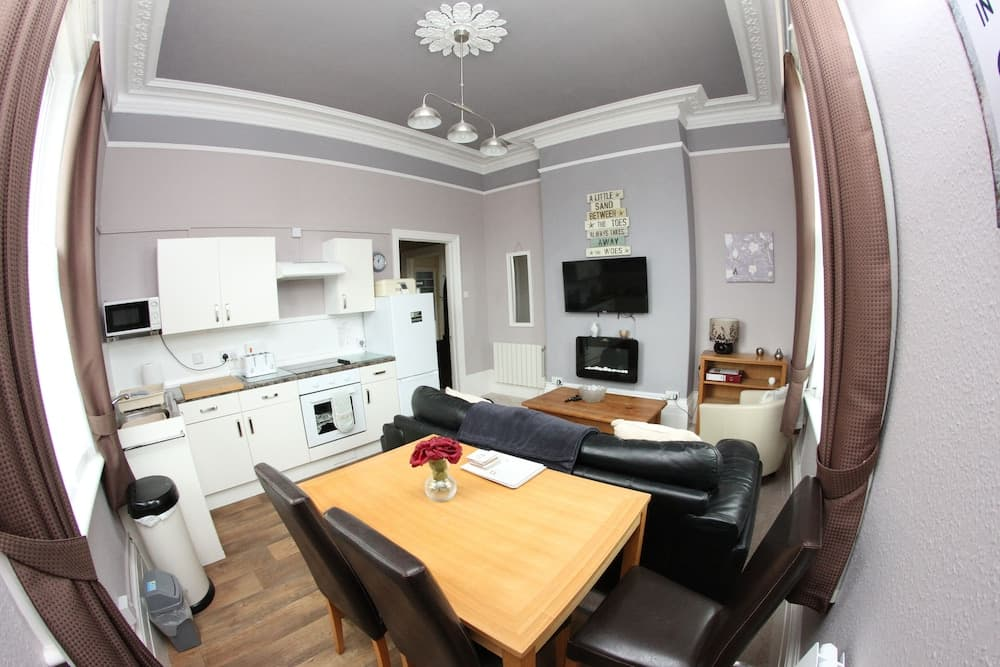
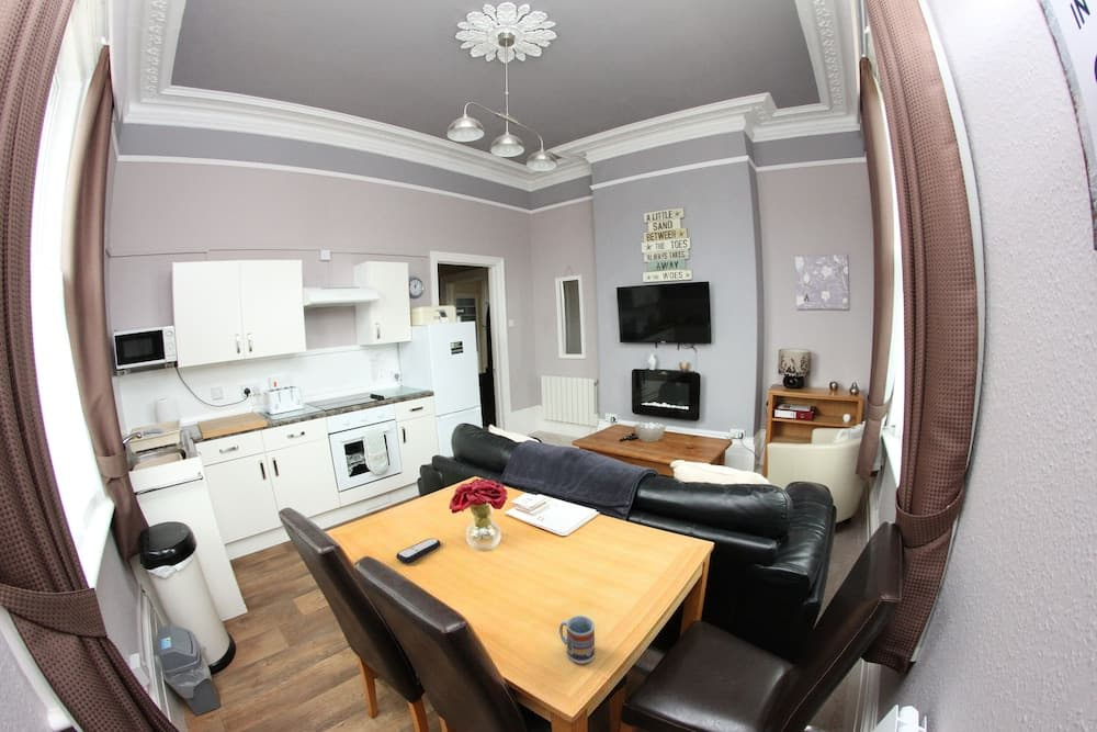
+ cup (576, 637)
+ remote control (419, 549)
